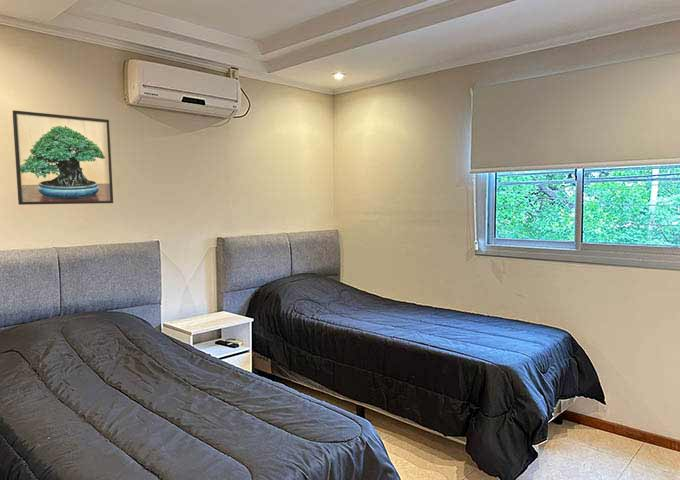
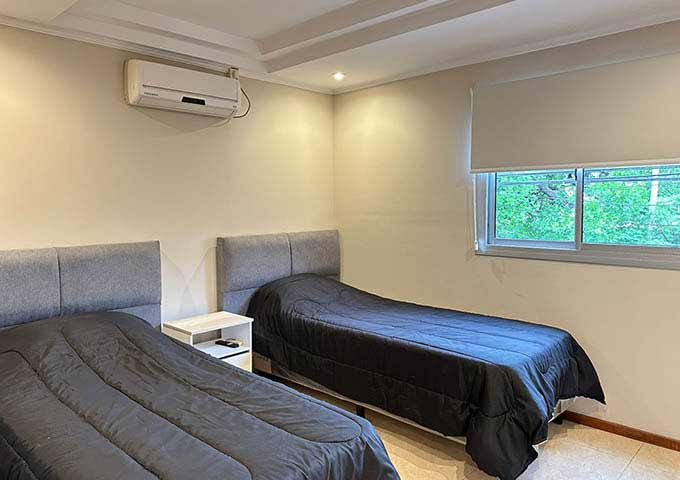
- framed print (66, 160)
